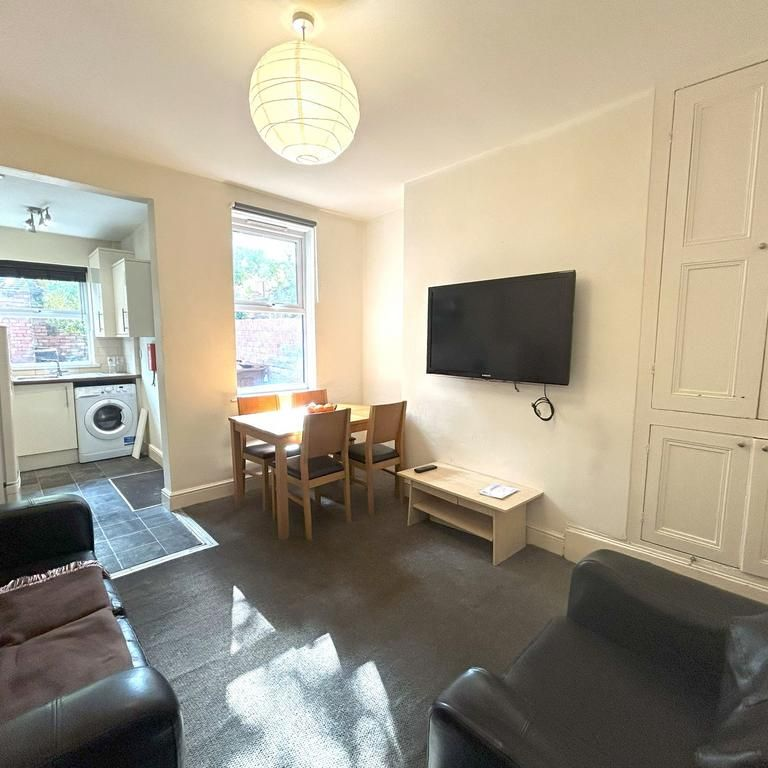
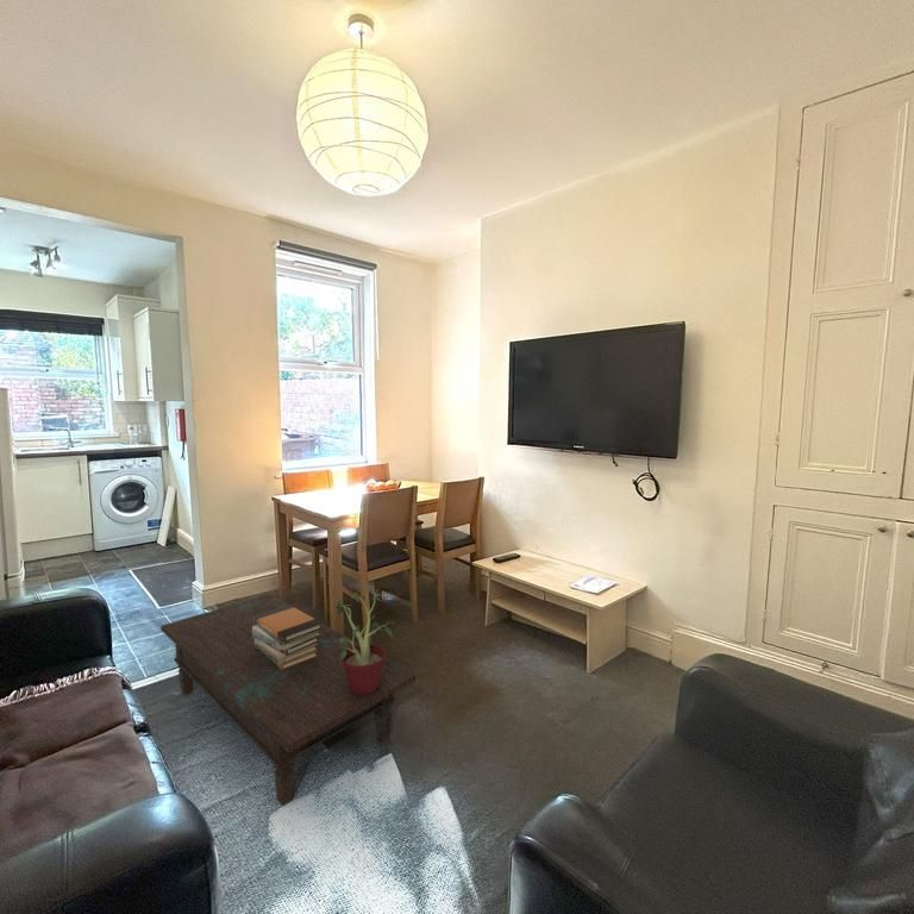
+ potted plant (356, 636)
+ book stack (286, 634)
+ coffee table (276, 680)
